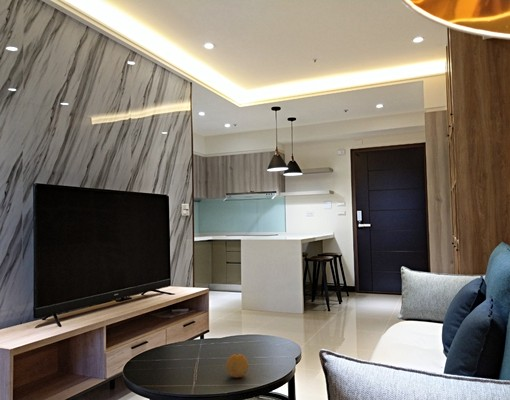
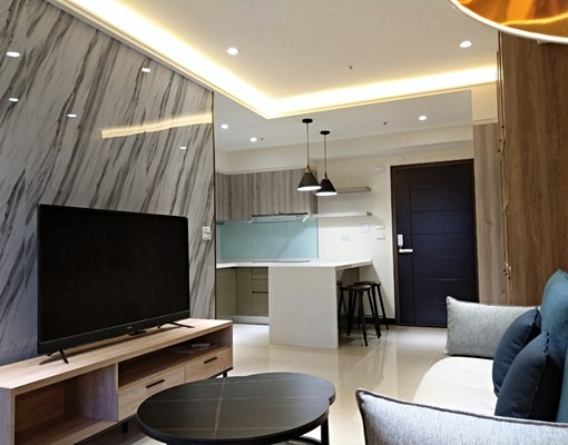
- fruit (237, 365)
